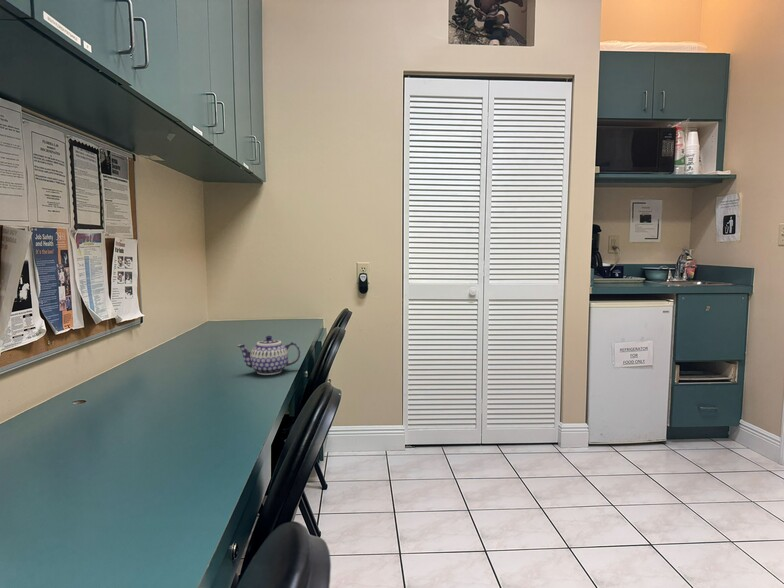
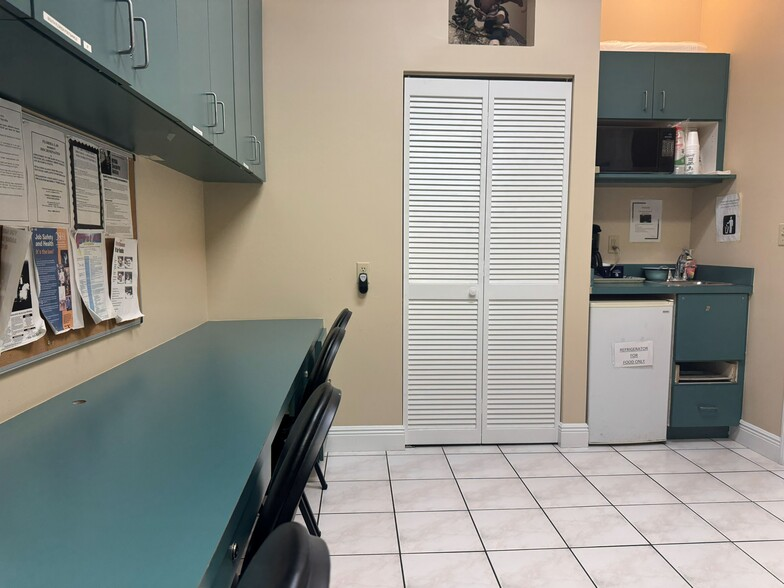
- teapot (269, 353)
